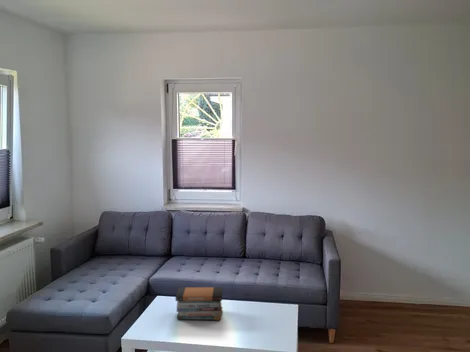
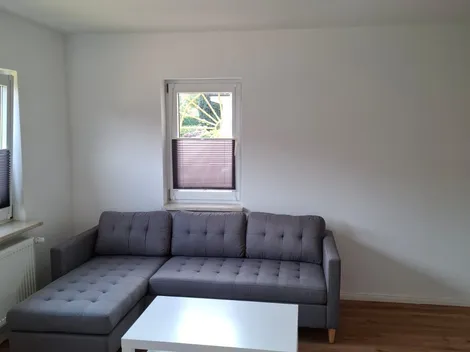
- book stack (199, 303)
